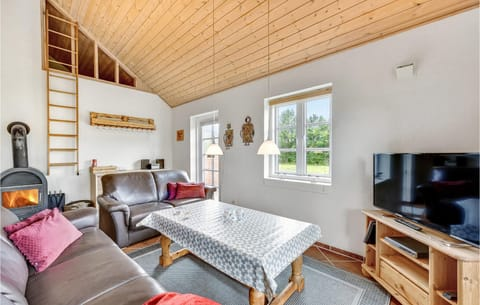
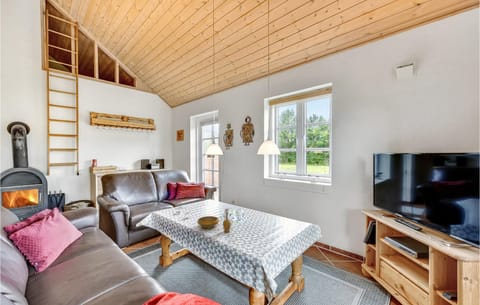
+ decorative bowl (214, 217)
